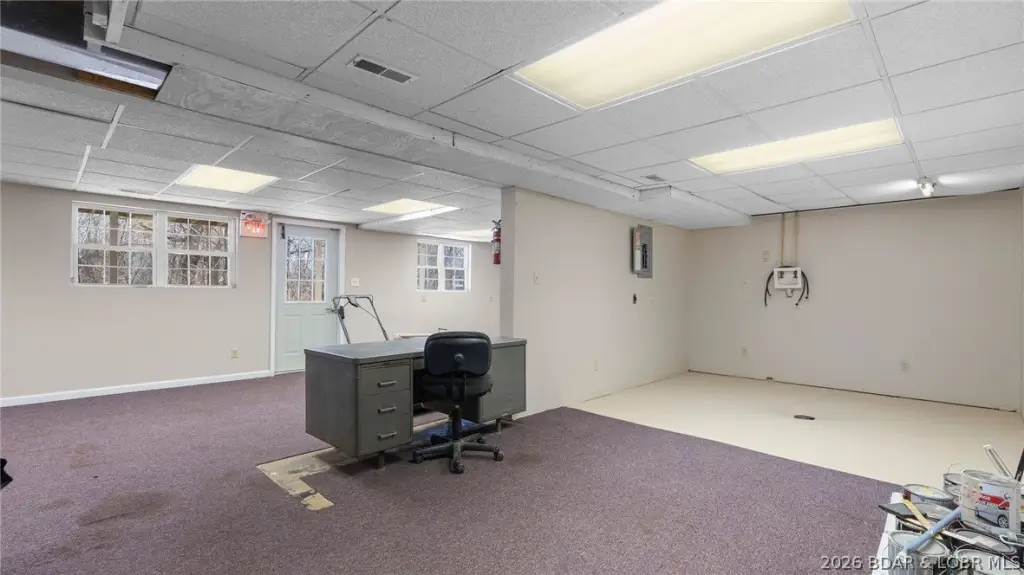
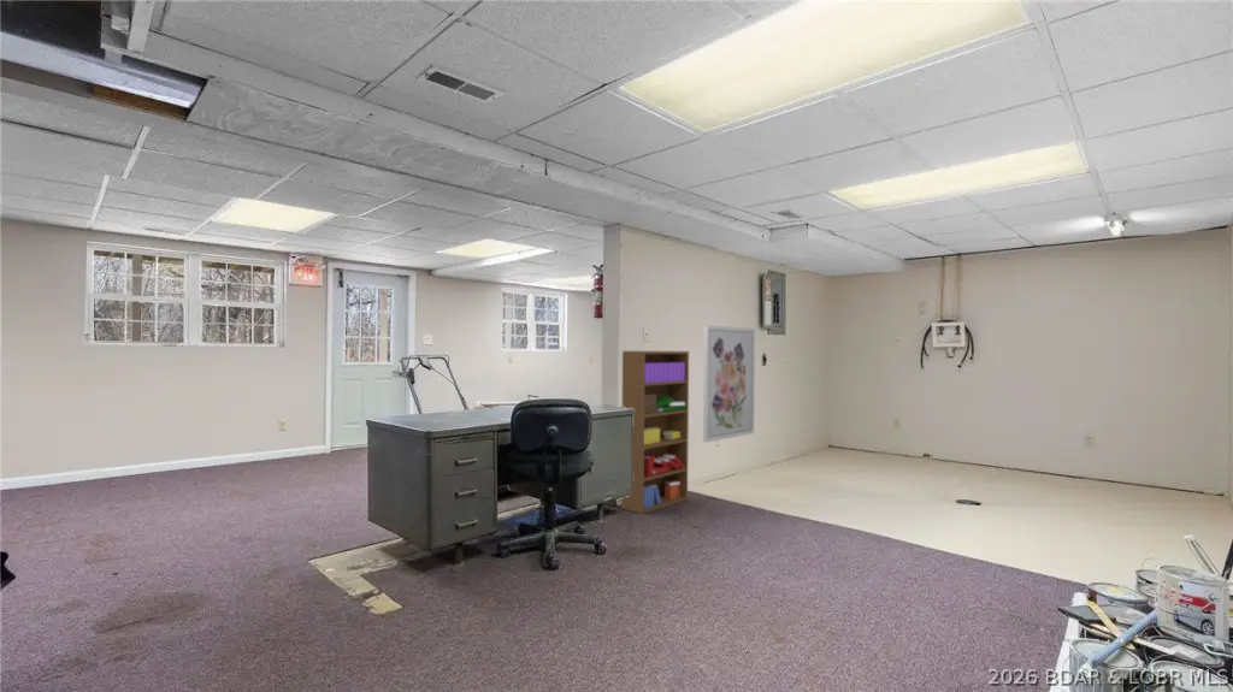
+ wall art (730, 382)
+ bookshelf (656, 427)
